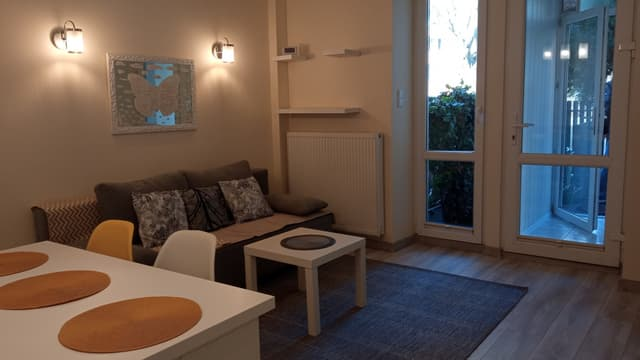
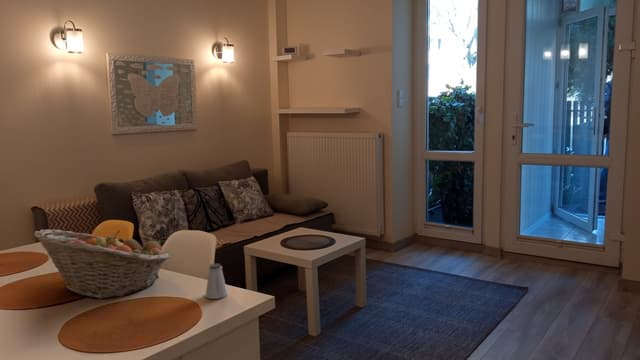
+ saltshaker (215, 280)
+ fruit basket (103, 255)
